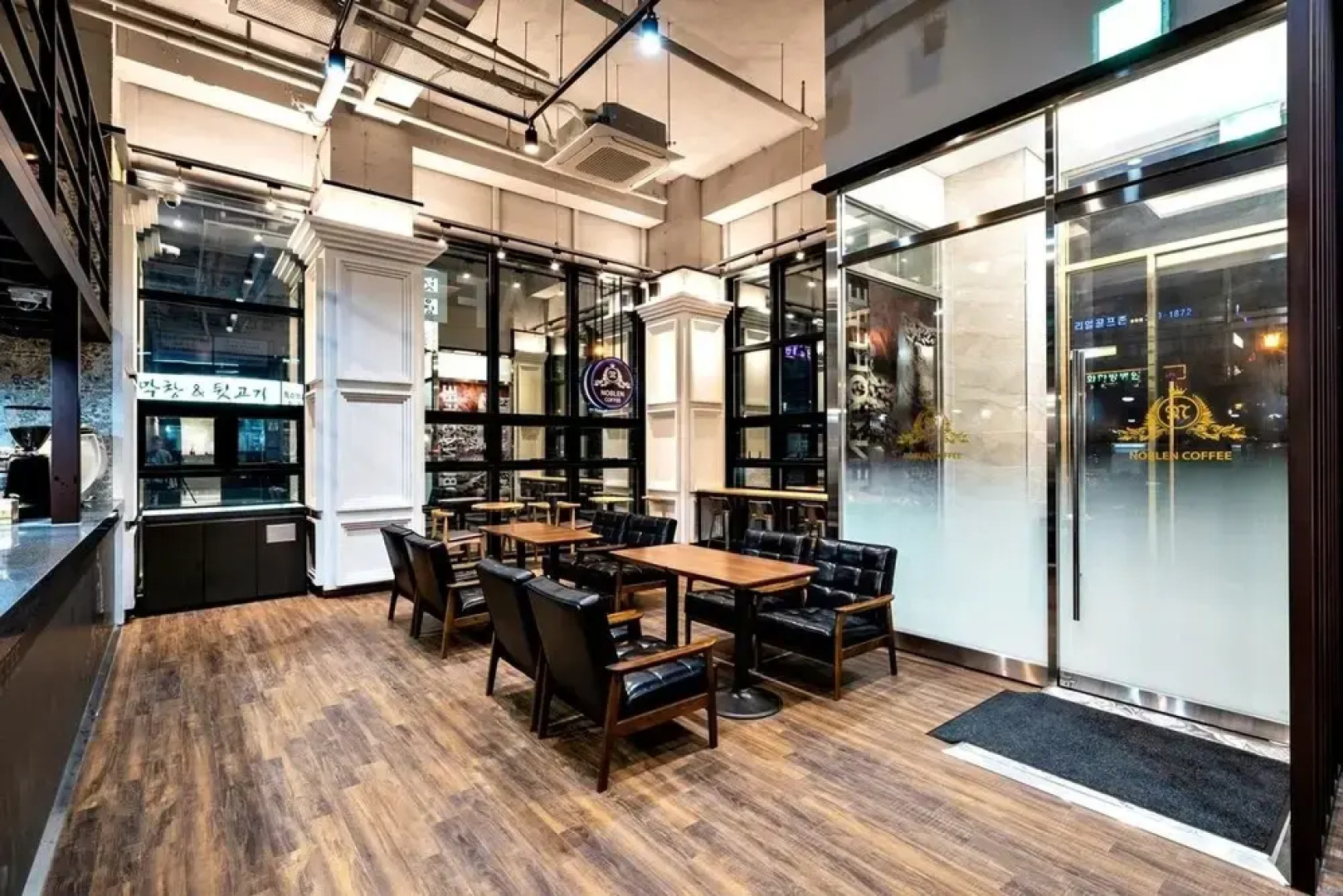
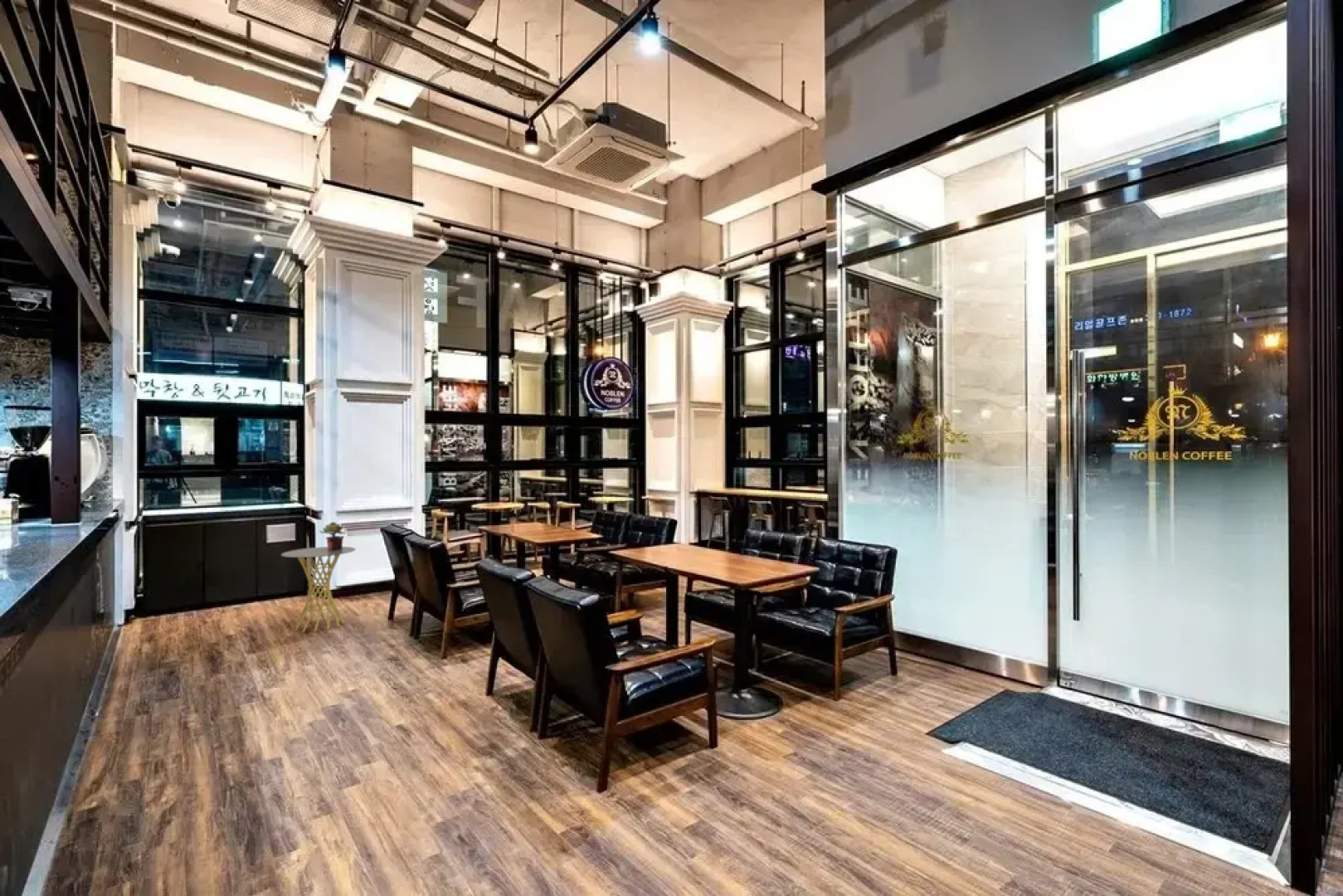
+ potted plant (332, 535)
+ side table (319, 588)
